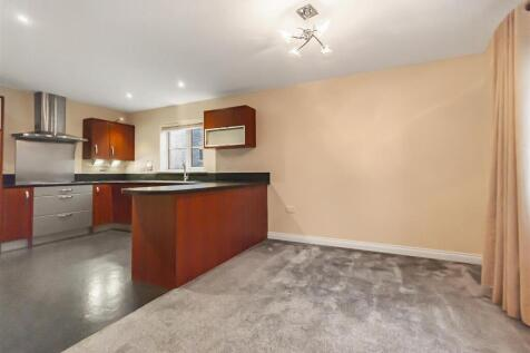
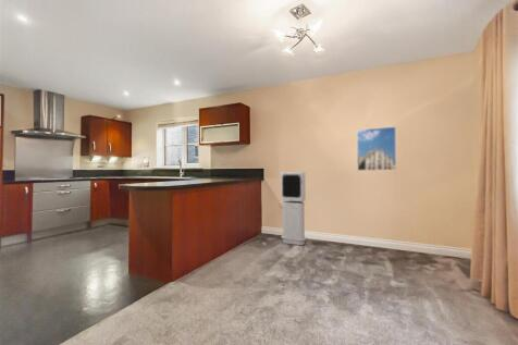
+ air purifier (295, 206)
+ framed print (375, 149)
